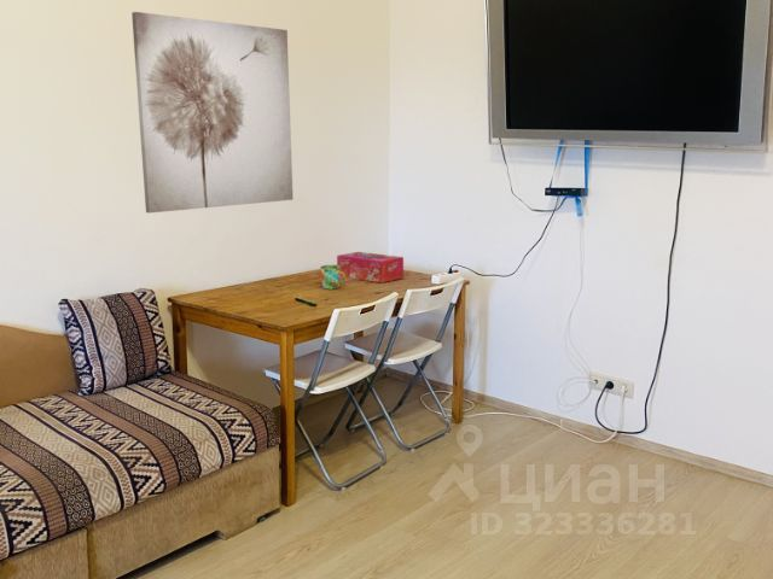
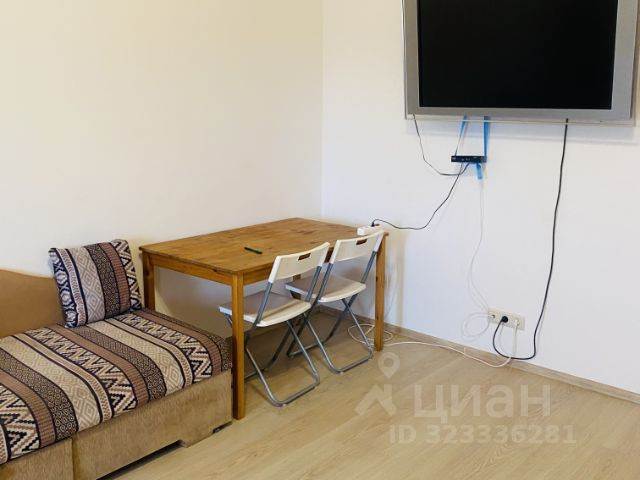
- wall art (220, 116)
- tissue box (370, 267)
- mug (333, 277)
